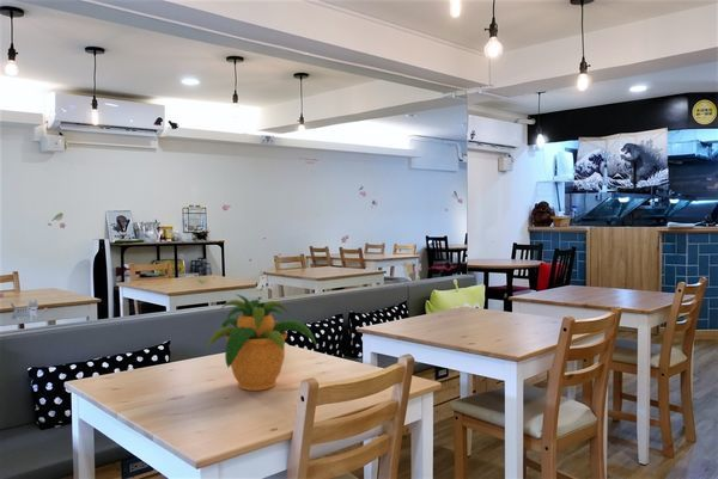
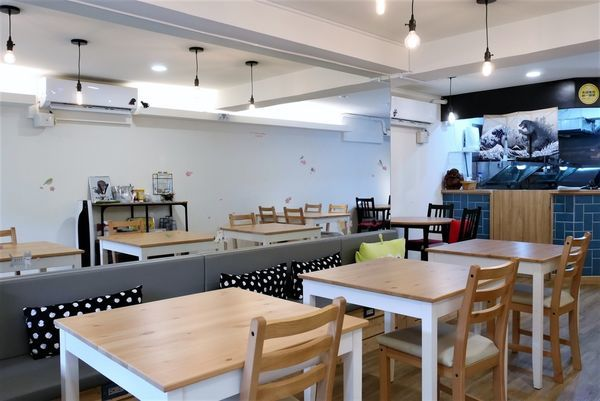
- potted plant (252, 338)
